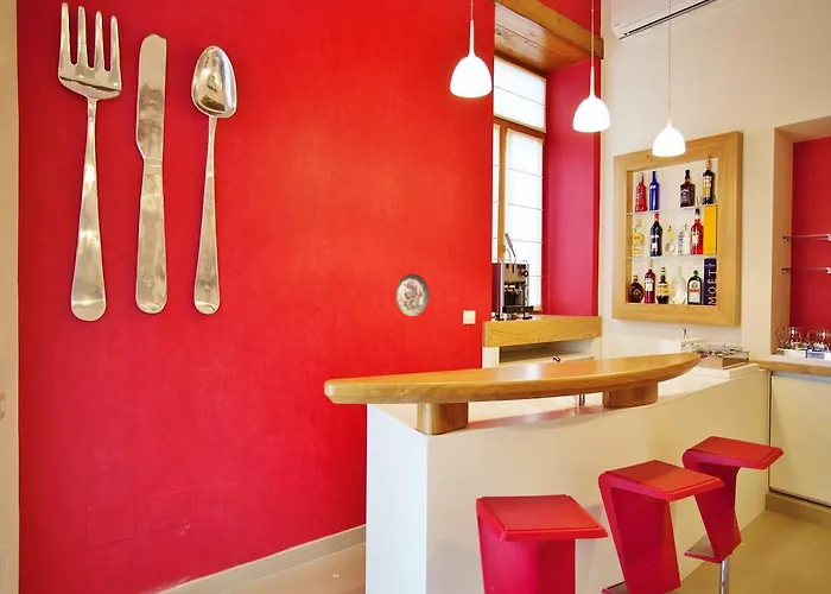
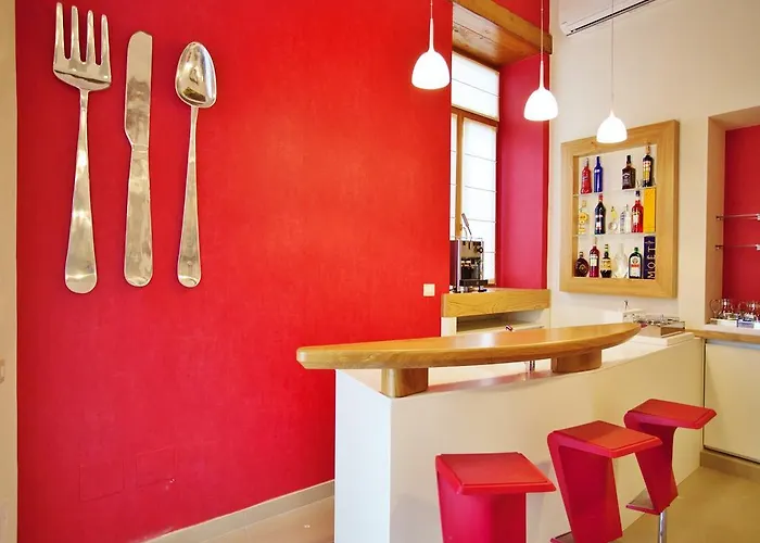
- decorative plate (411, 295)
